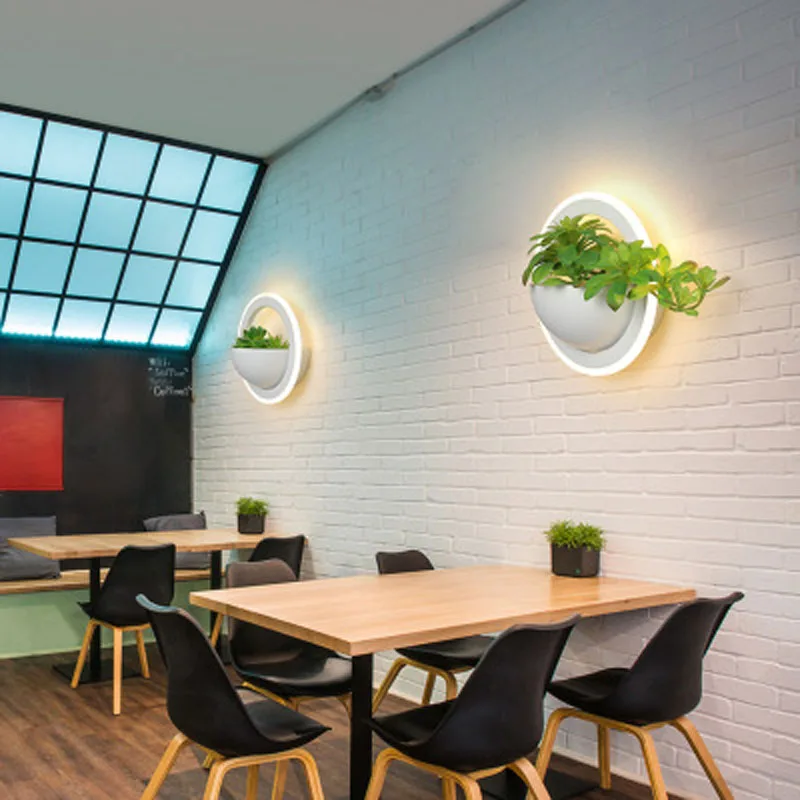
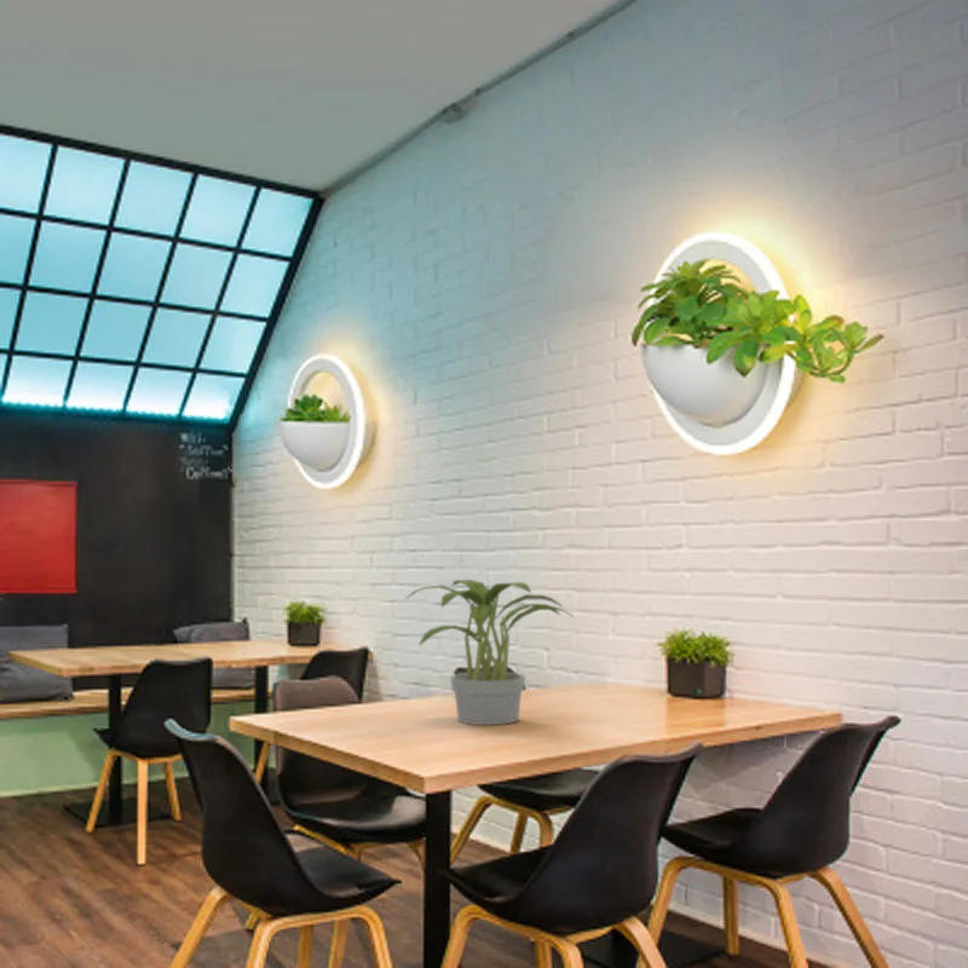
+ potted plant (490, 650)
